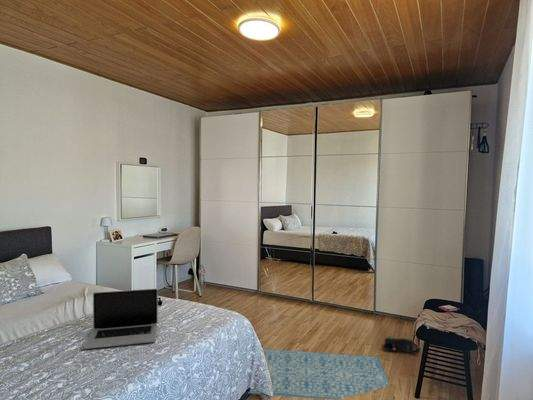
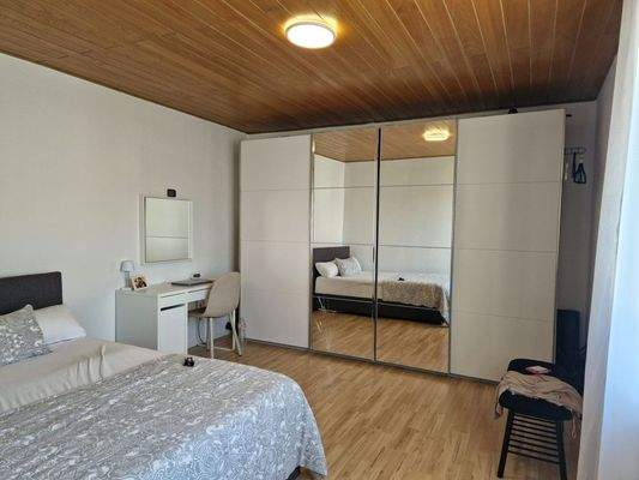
- laptop (123, 316)
- rug (305, 371)
- shoe (400, 346)
